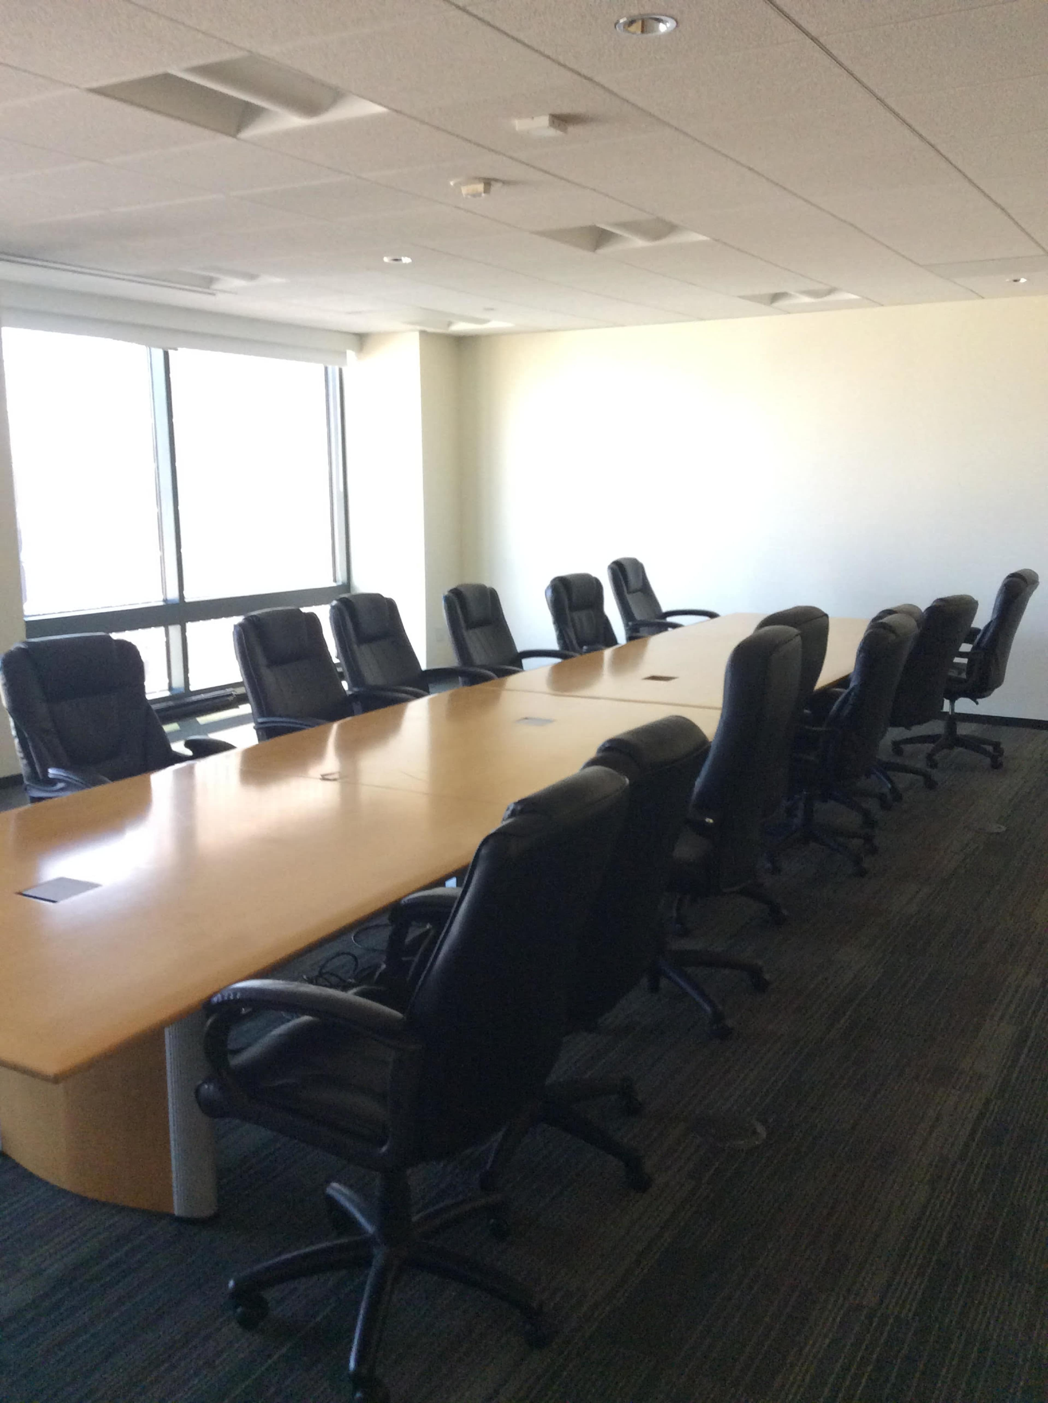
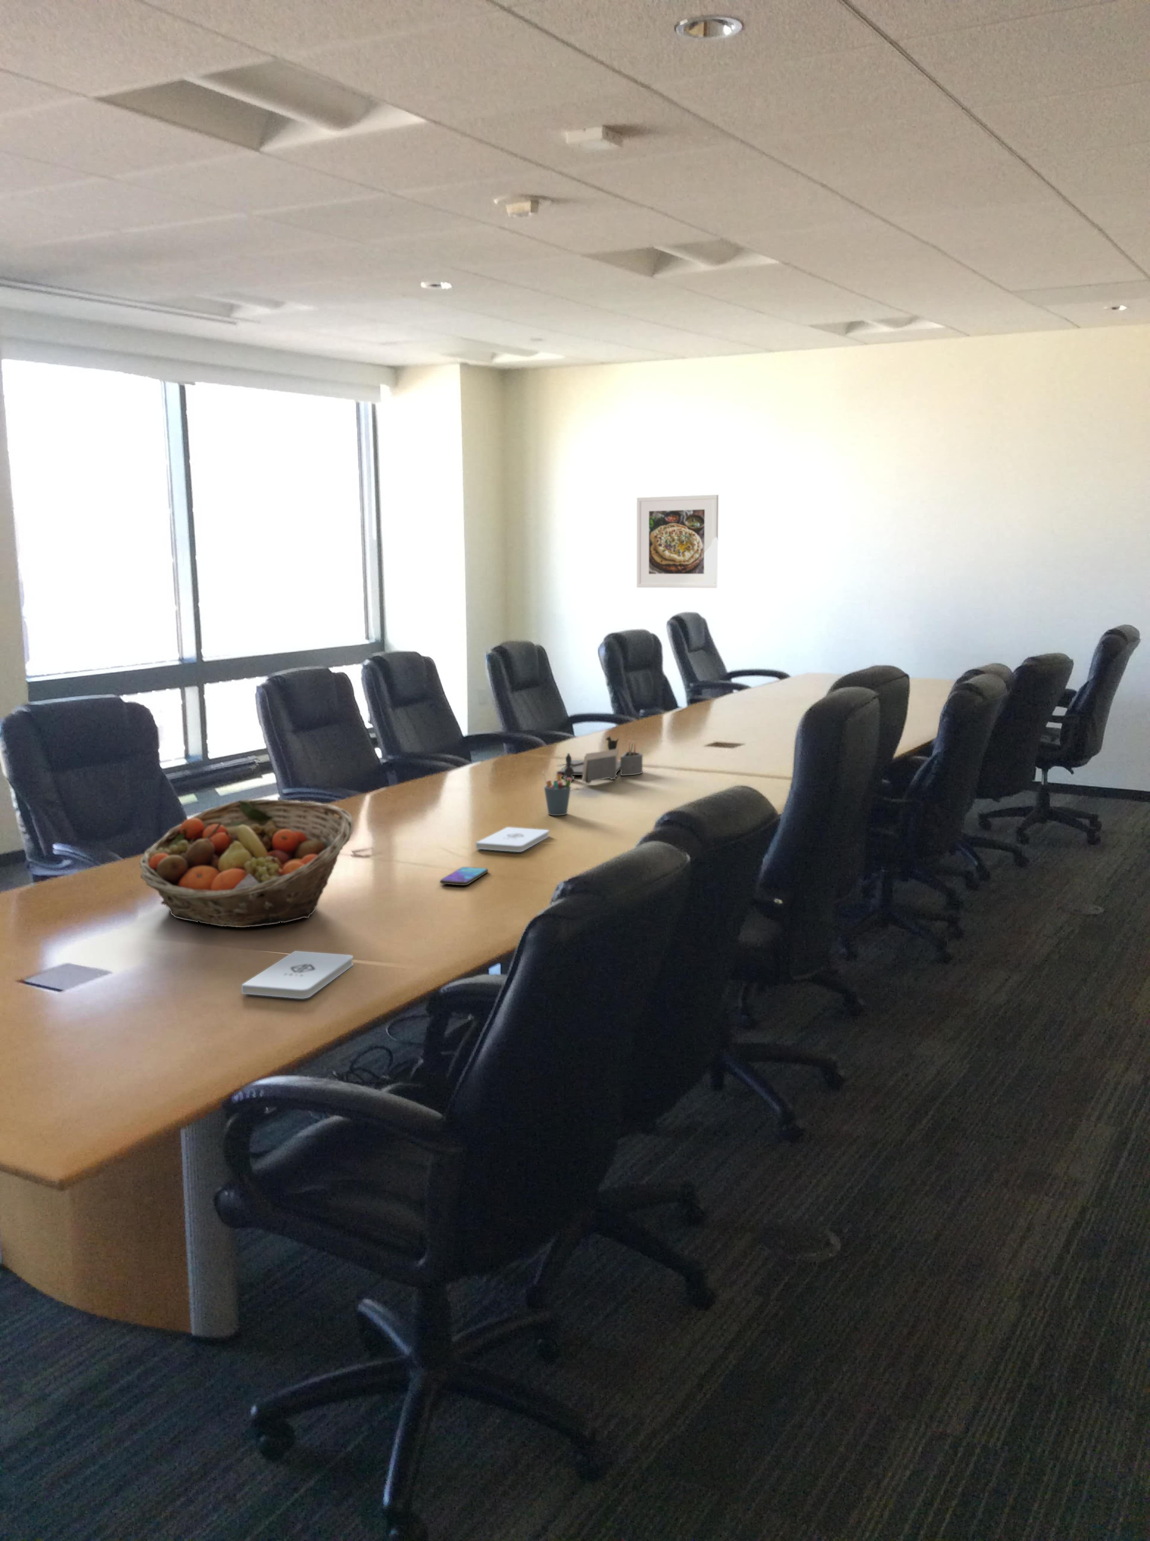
+ fruit basket (248, 861)
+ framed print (676, 543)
+ notepad (301, 974)
+ notepad (513, 839)
+ desk organizer (598, 754)
+ pen holder (558, 793)
+ smartphone (464, 876)
